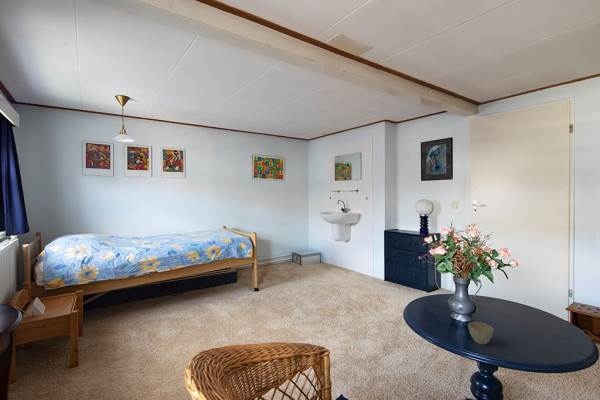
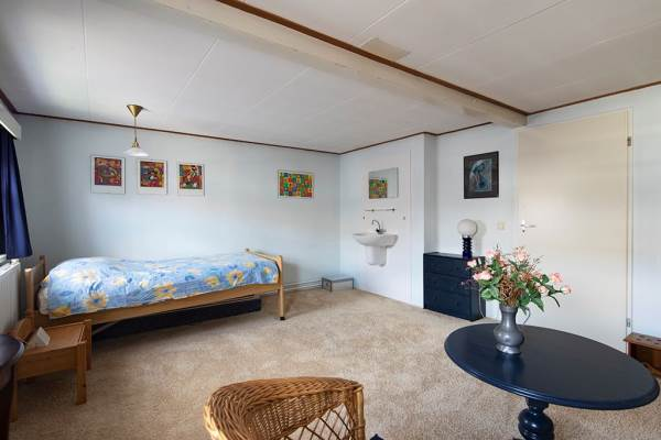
- flower pot (480, 334)
